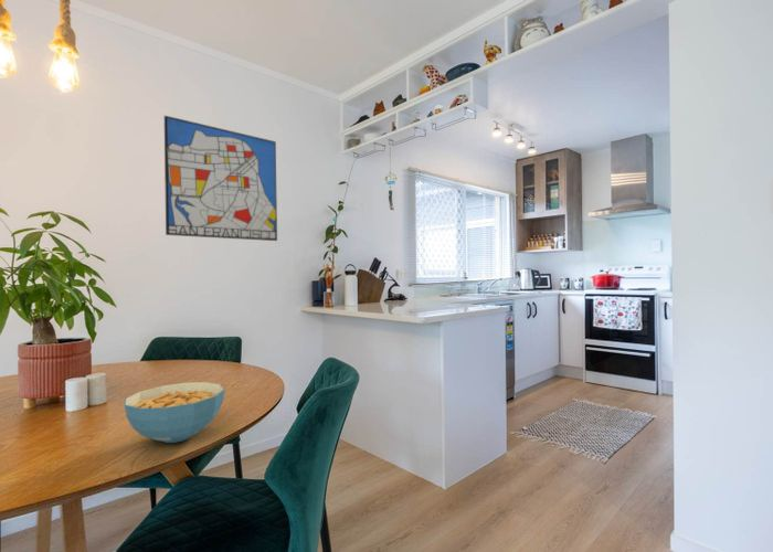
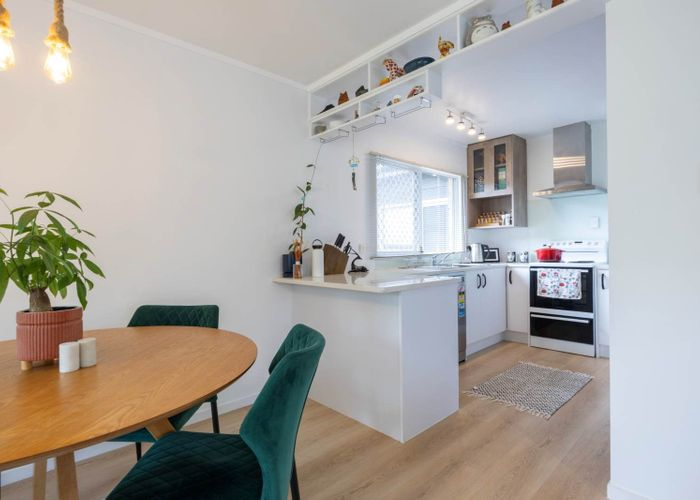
- cereal bowl (177, 415)
- wall art (225, 183)
